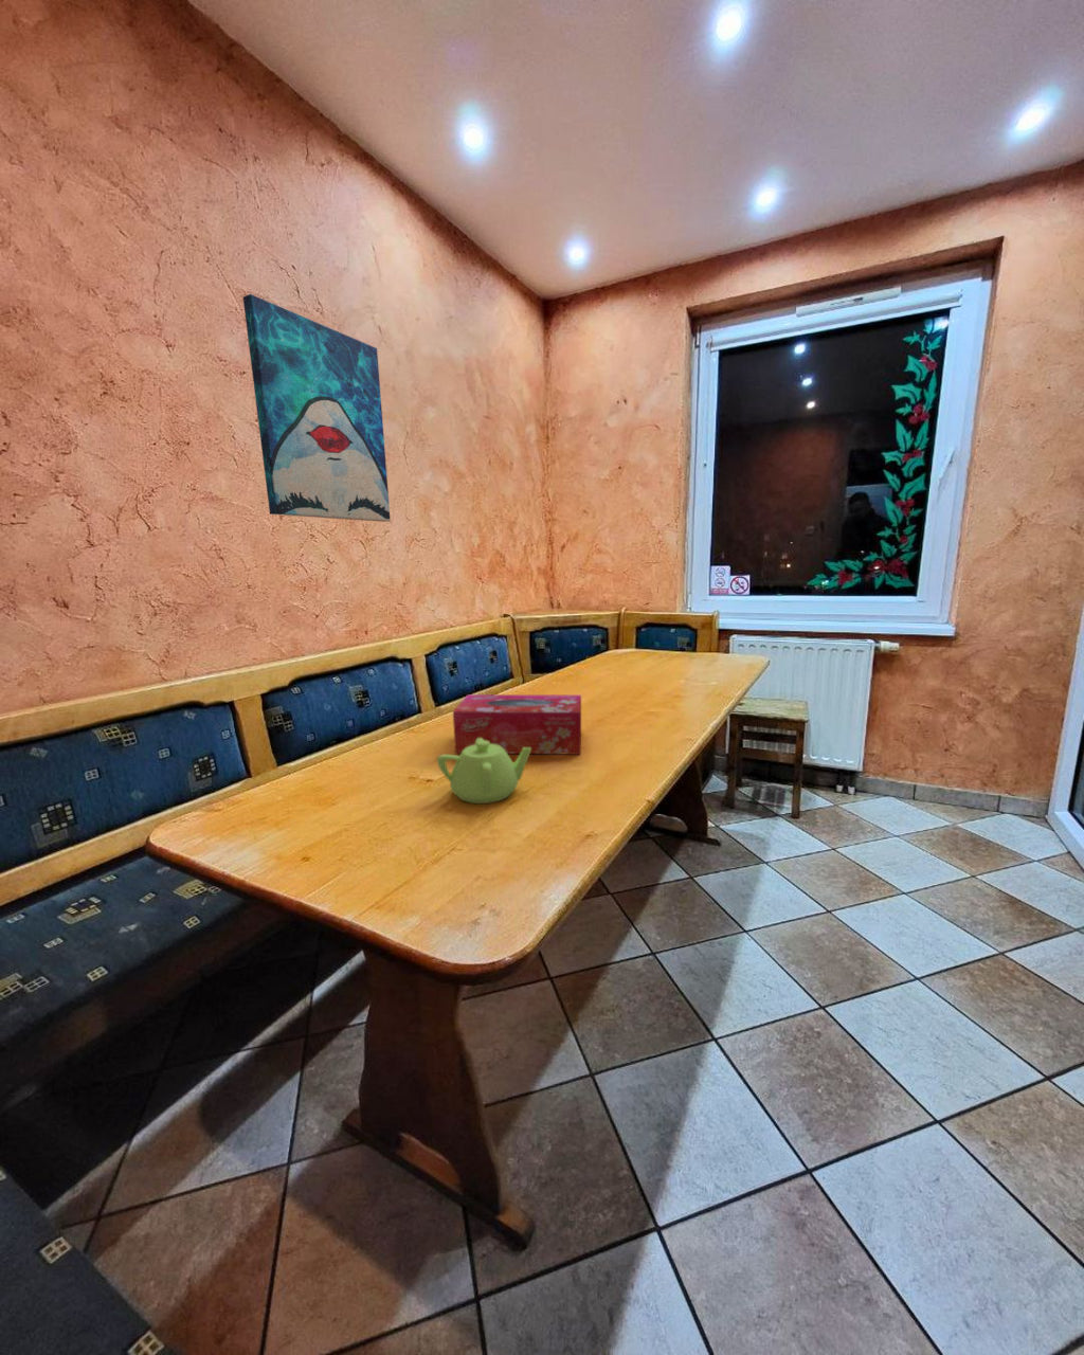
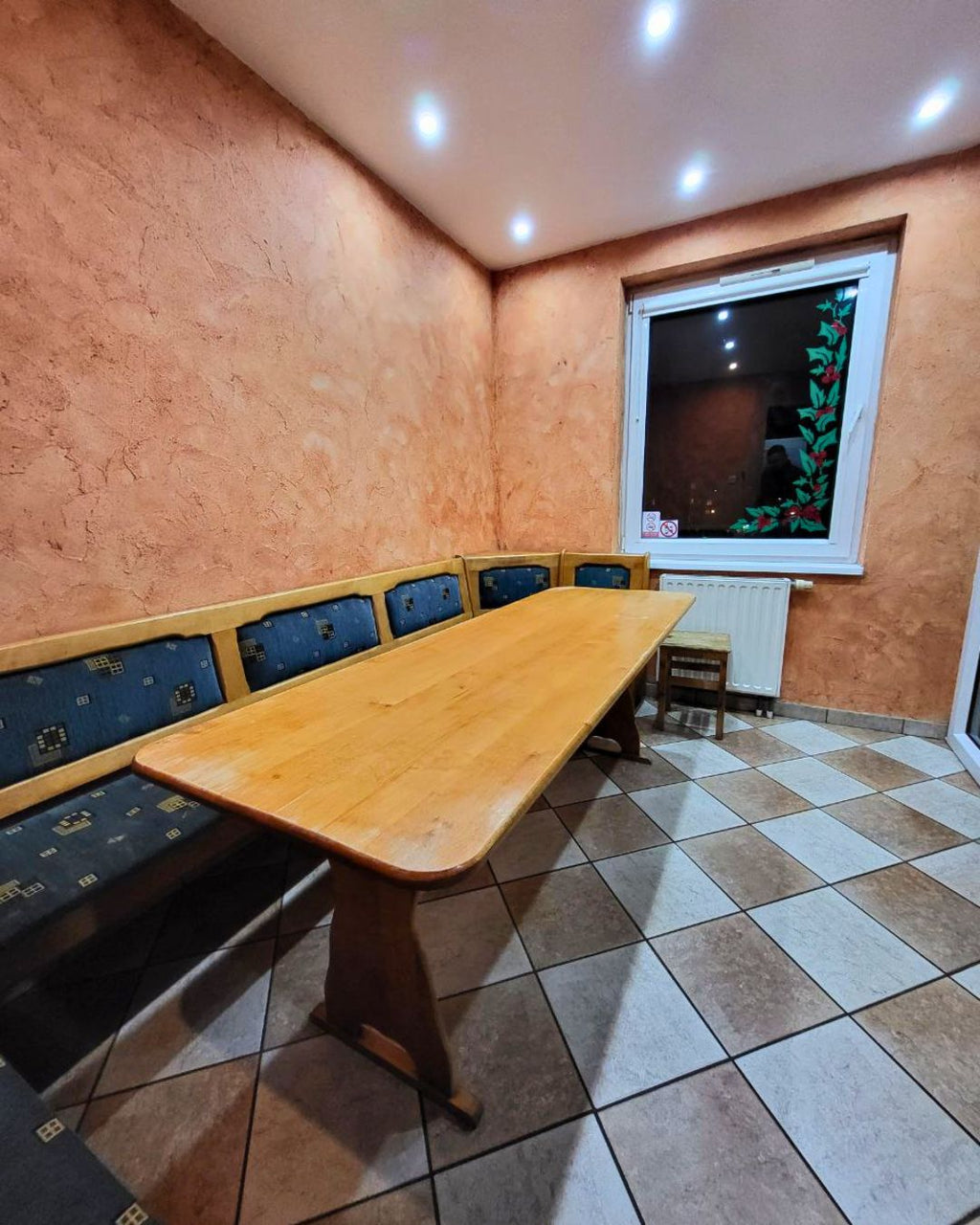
- teapot (484, 767)
- tissue box (520, 722)
- wall art (327, 425)
